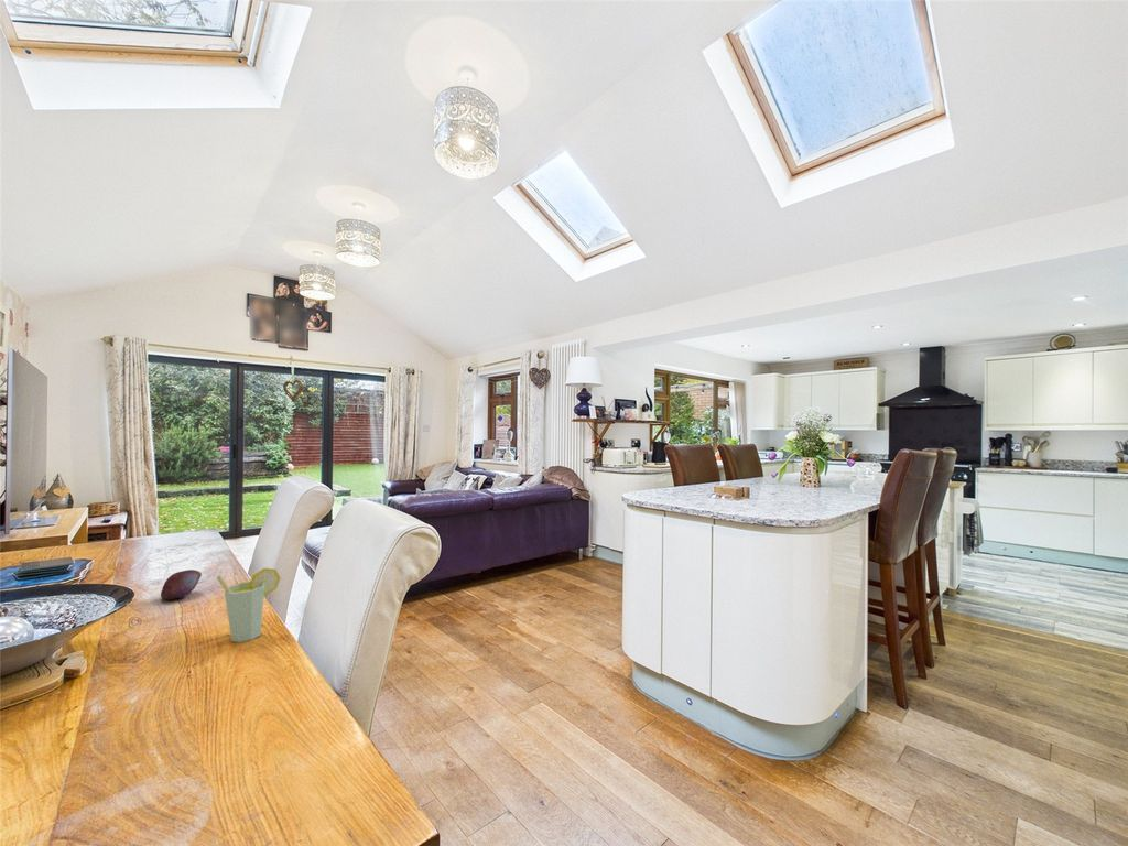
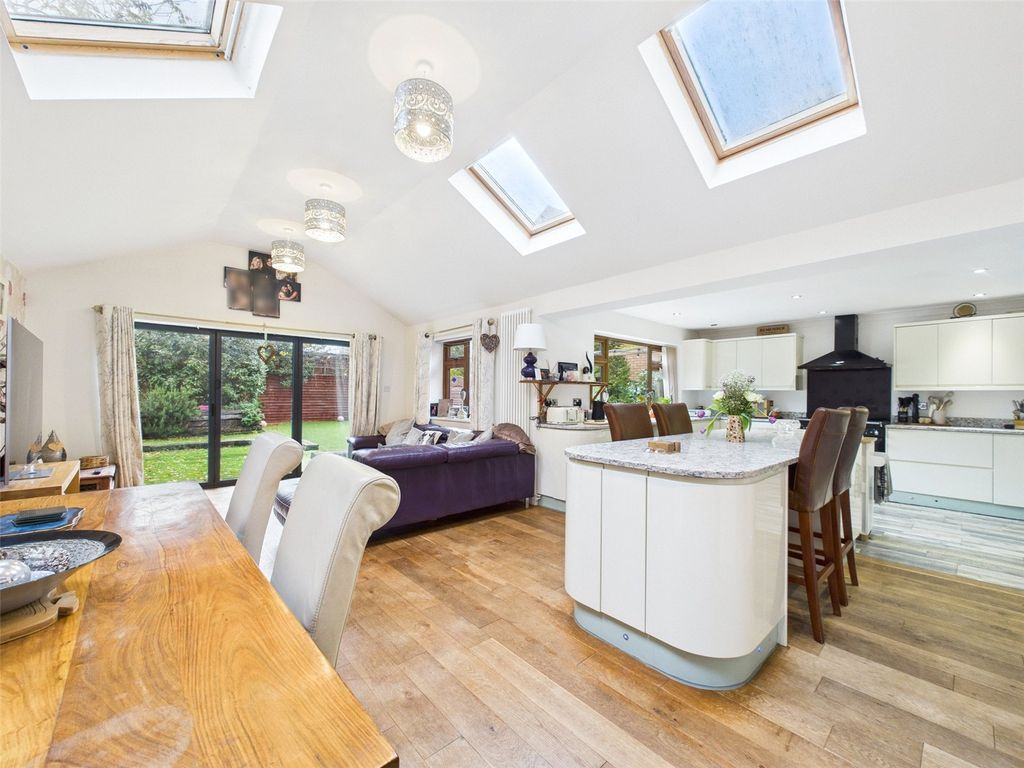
- apple (182, 583)
- cup (250, 601)
